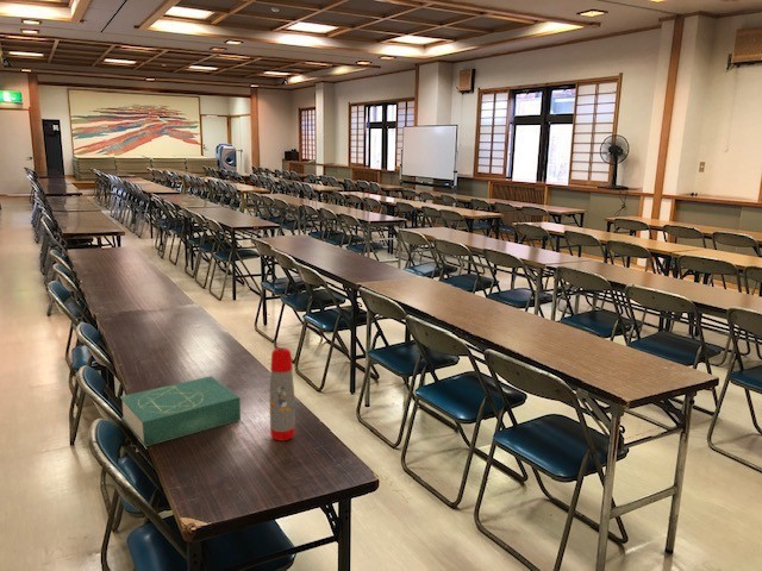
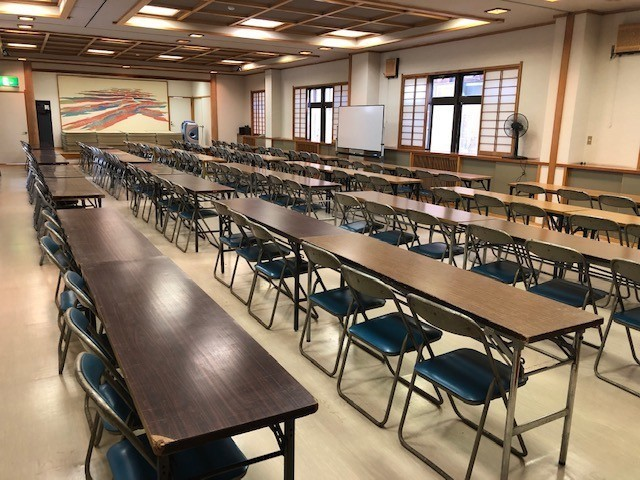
- book (180, 408)
- water bottle (281, 393)
